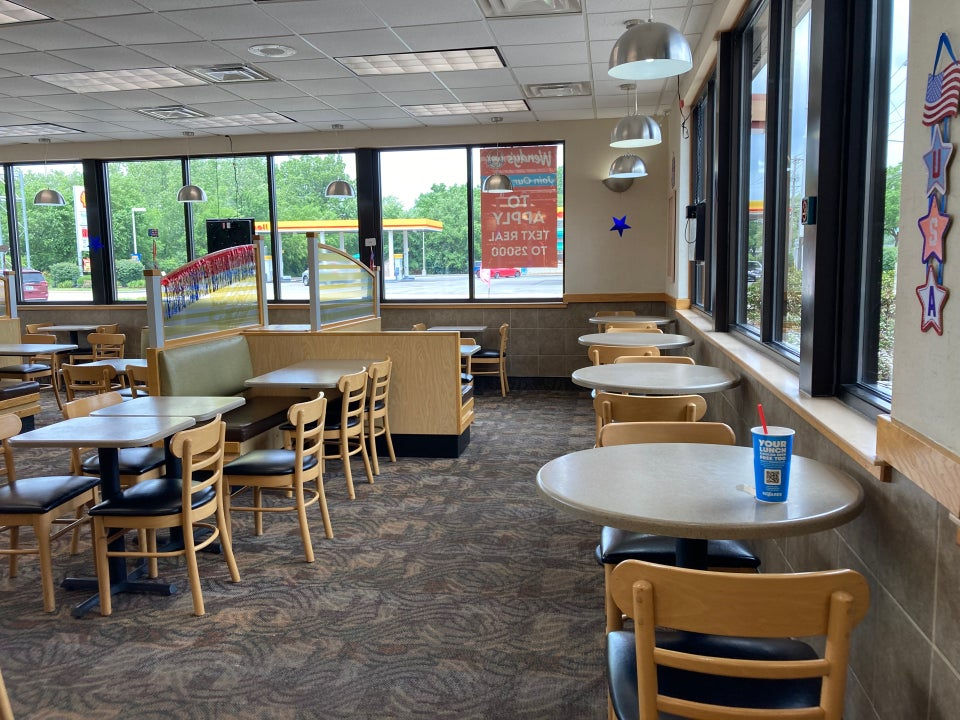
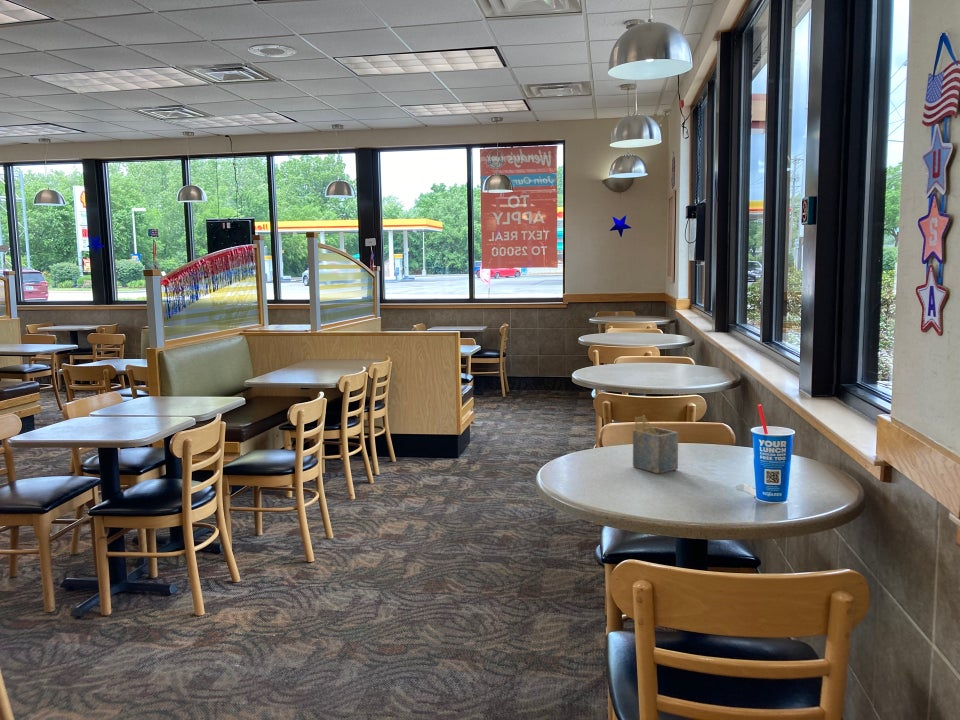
+ napkin holder (654, 442)
